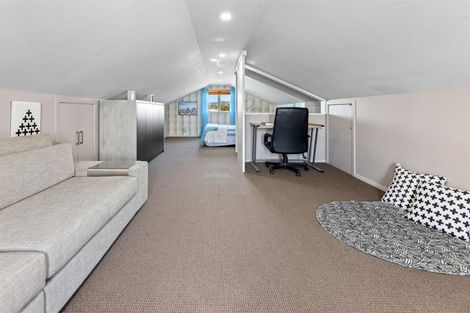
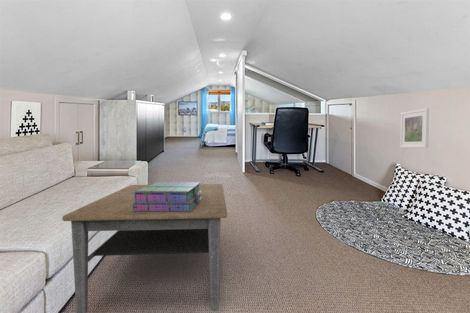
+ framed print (413, 129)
+ stack of books (170, 194)
+ coffee table (166, 232)
